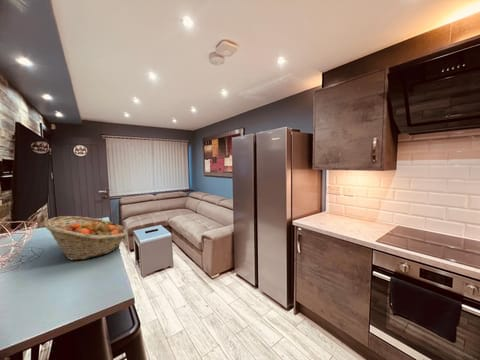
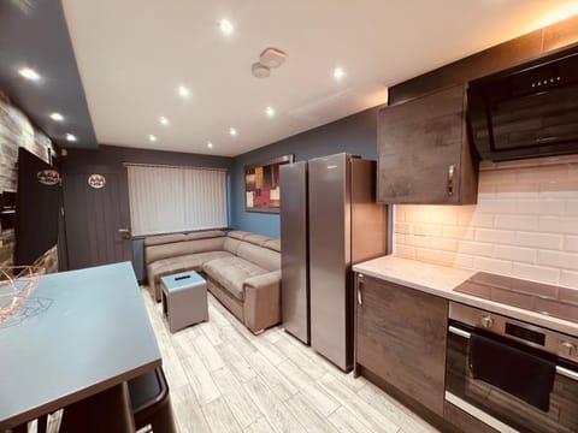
- fruit basket (89, 232)
